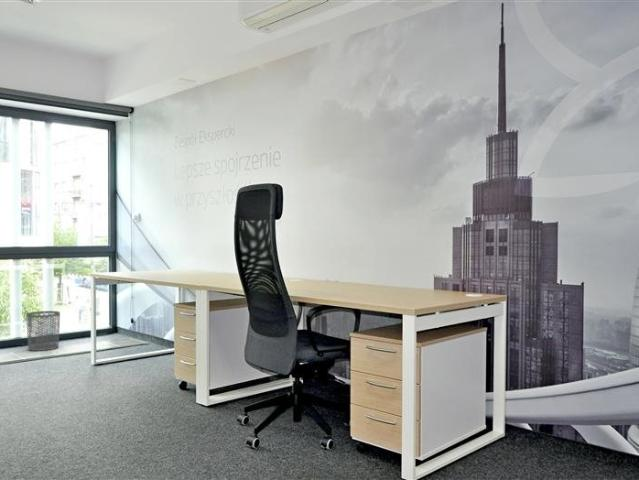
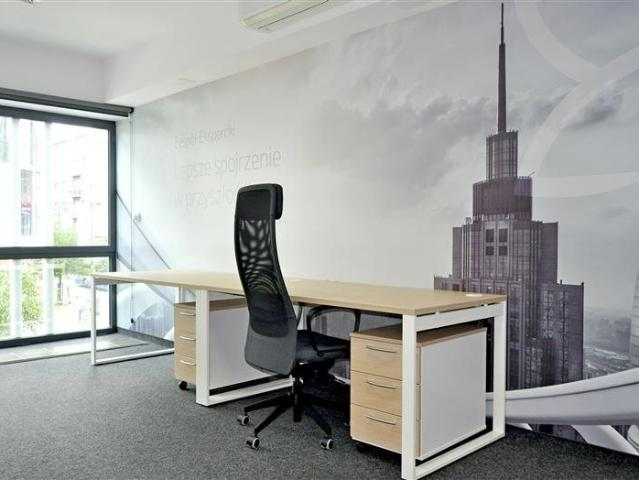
- waste bin (43, 330)
